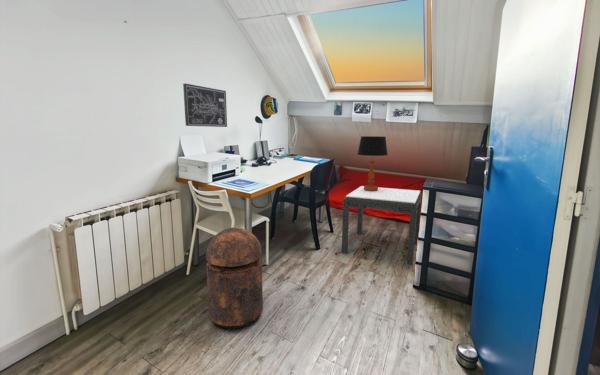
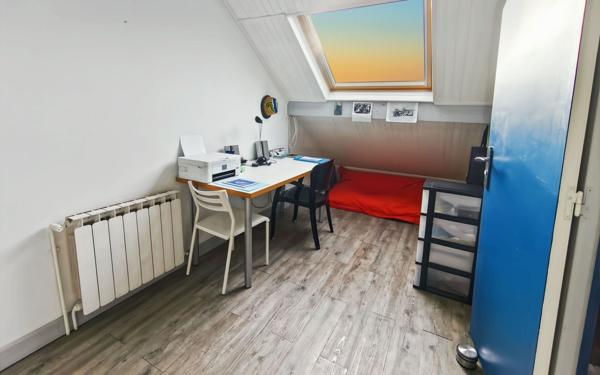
- side table (384, 210)
- trash can (235, 272)
- wall art (207, 107)
- table lamp (371, 163)
